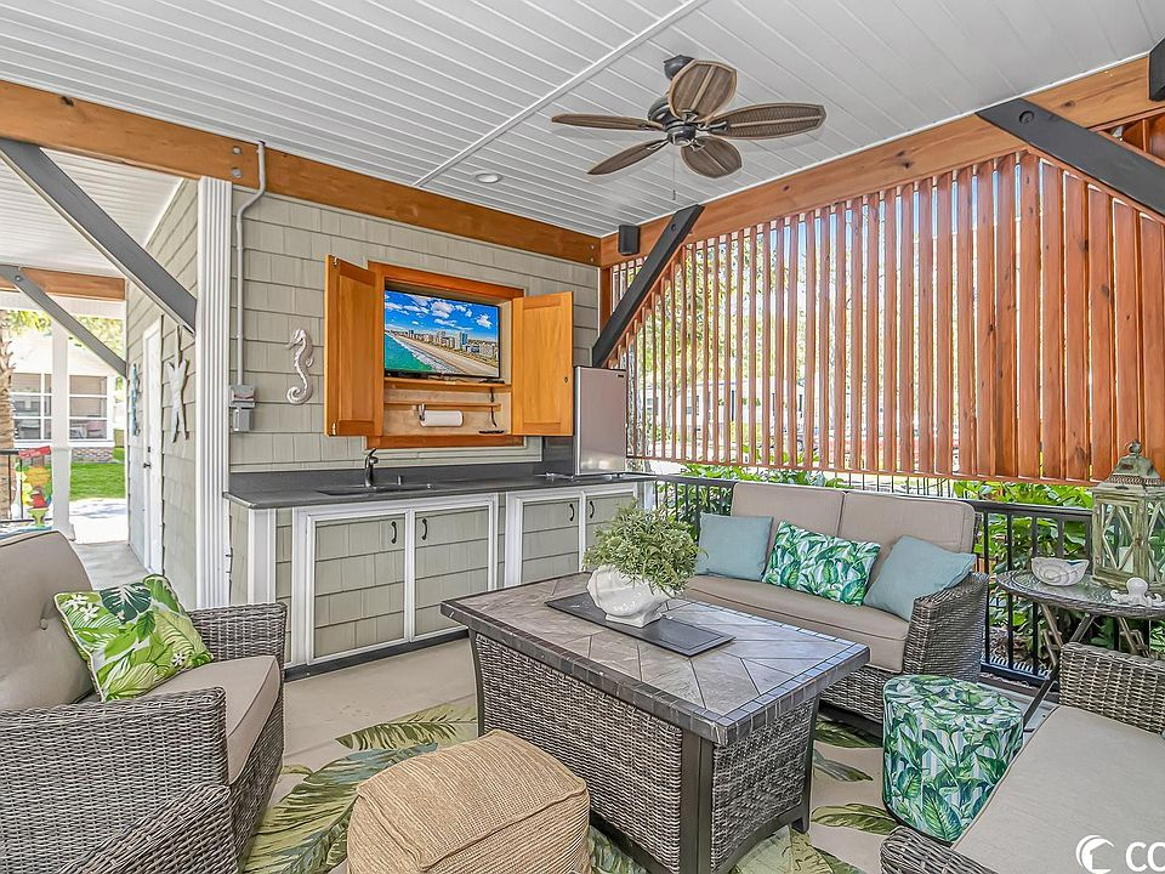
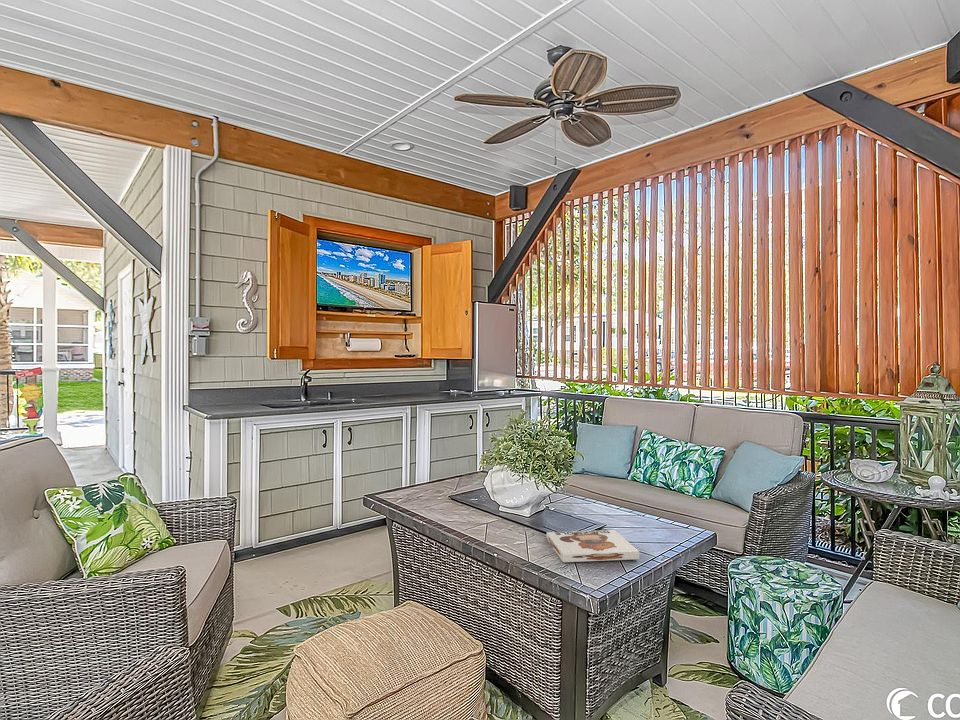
+ board game (590, 544)
